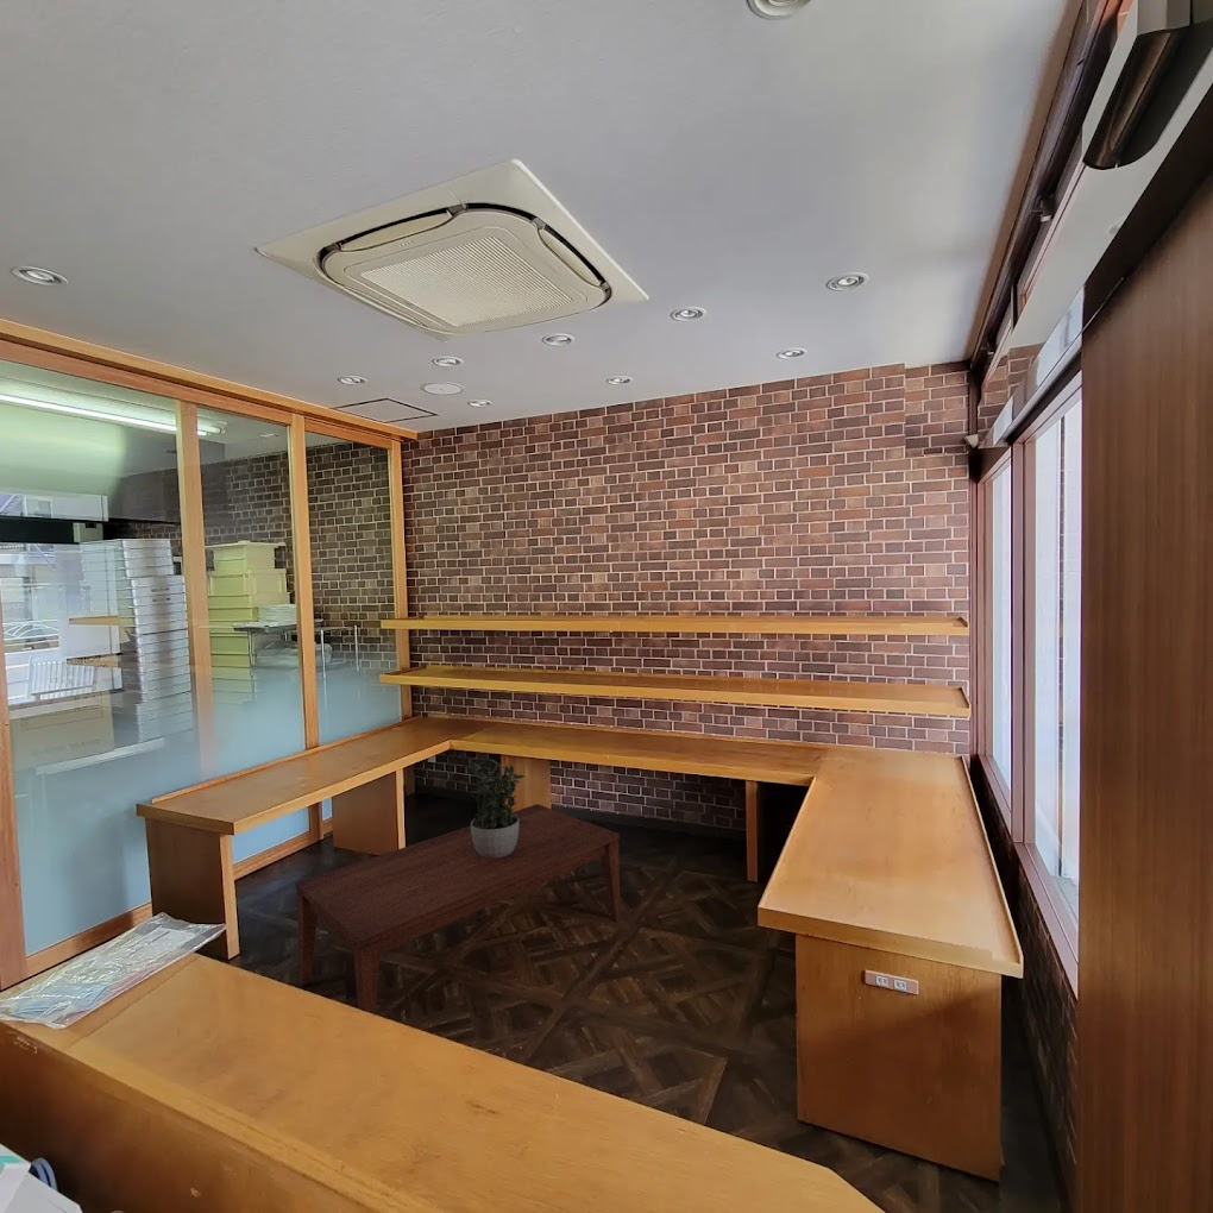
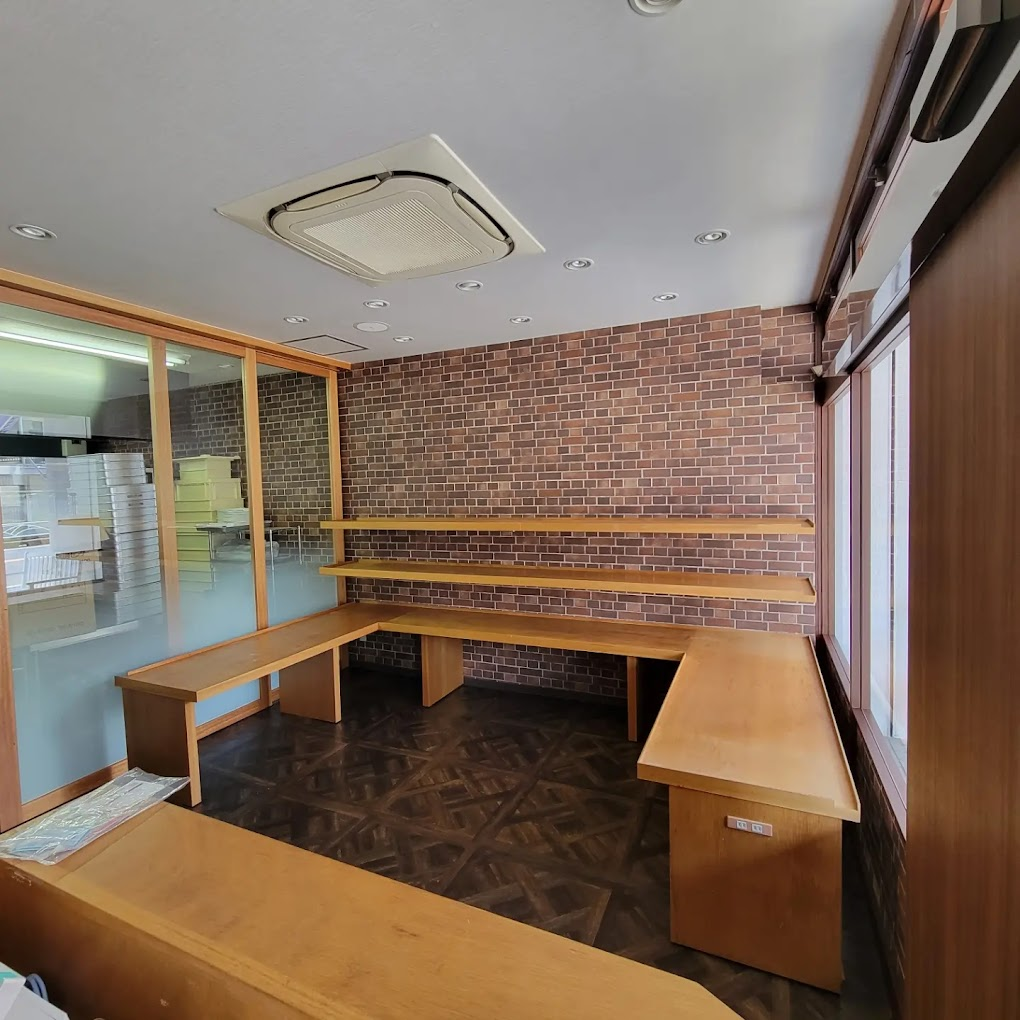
- potted plant (497, 803)
- coffee table (471, 903)
